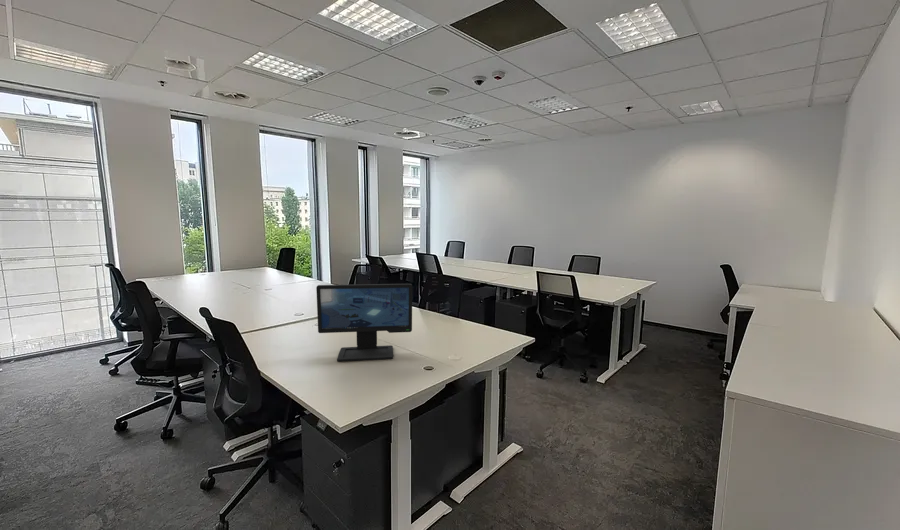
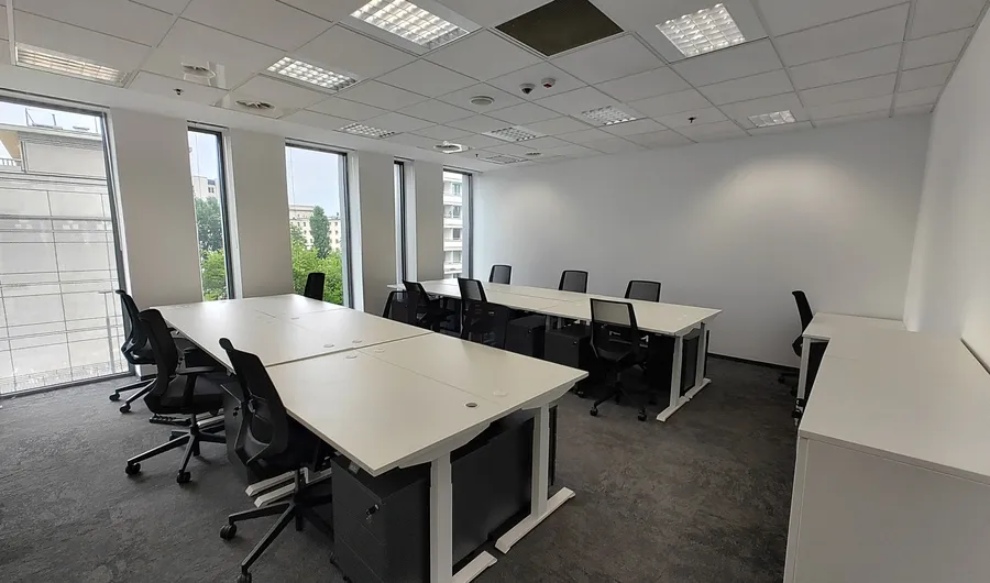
- computer monitor (366, 319)
